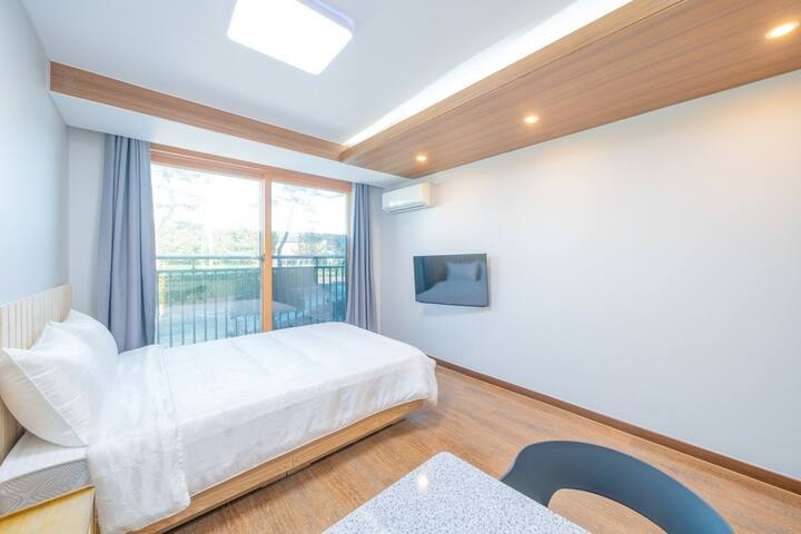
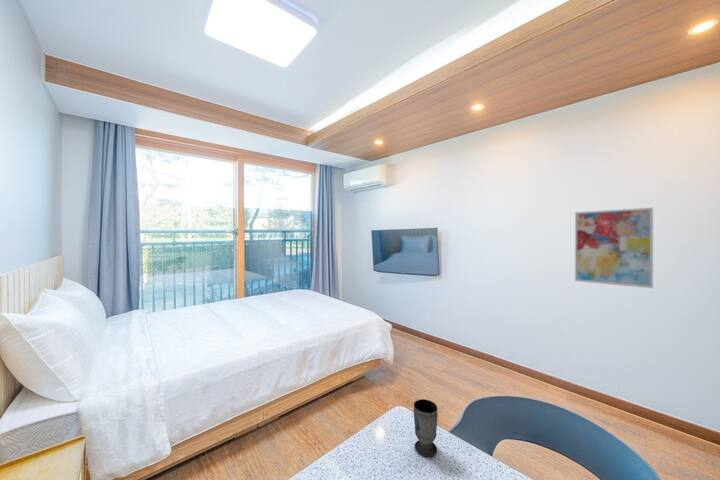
+ wall art (611, 247)
+ cup (425, 426)
